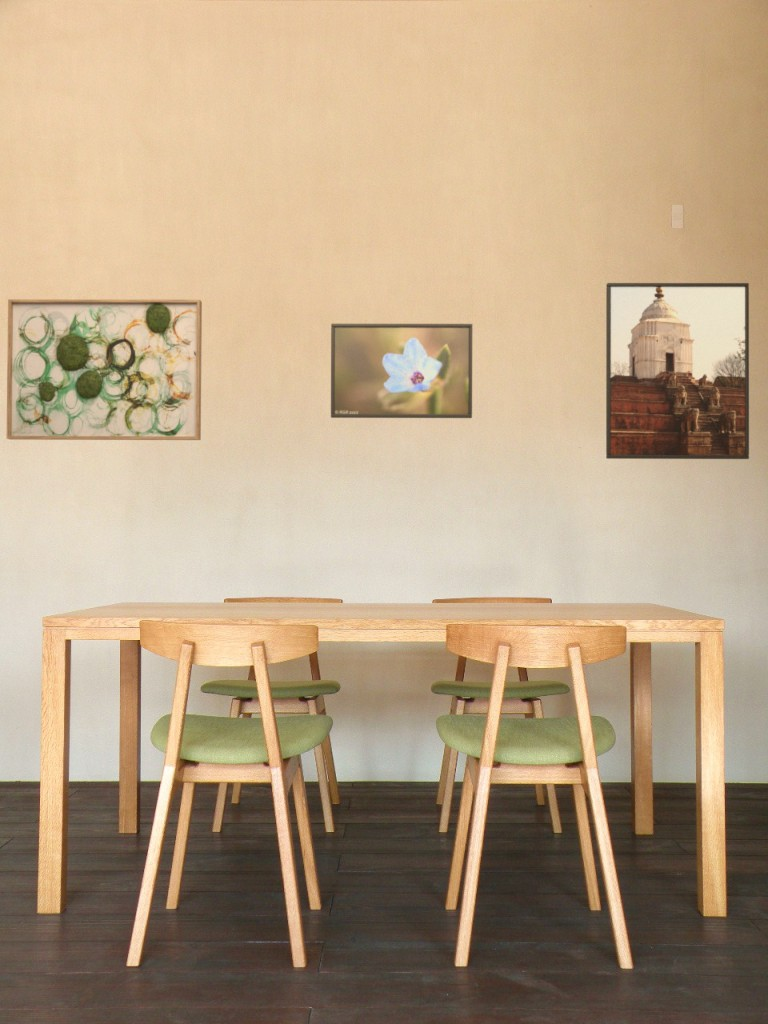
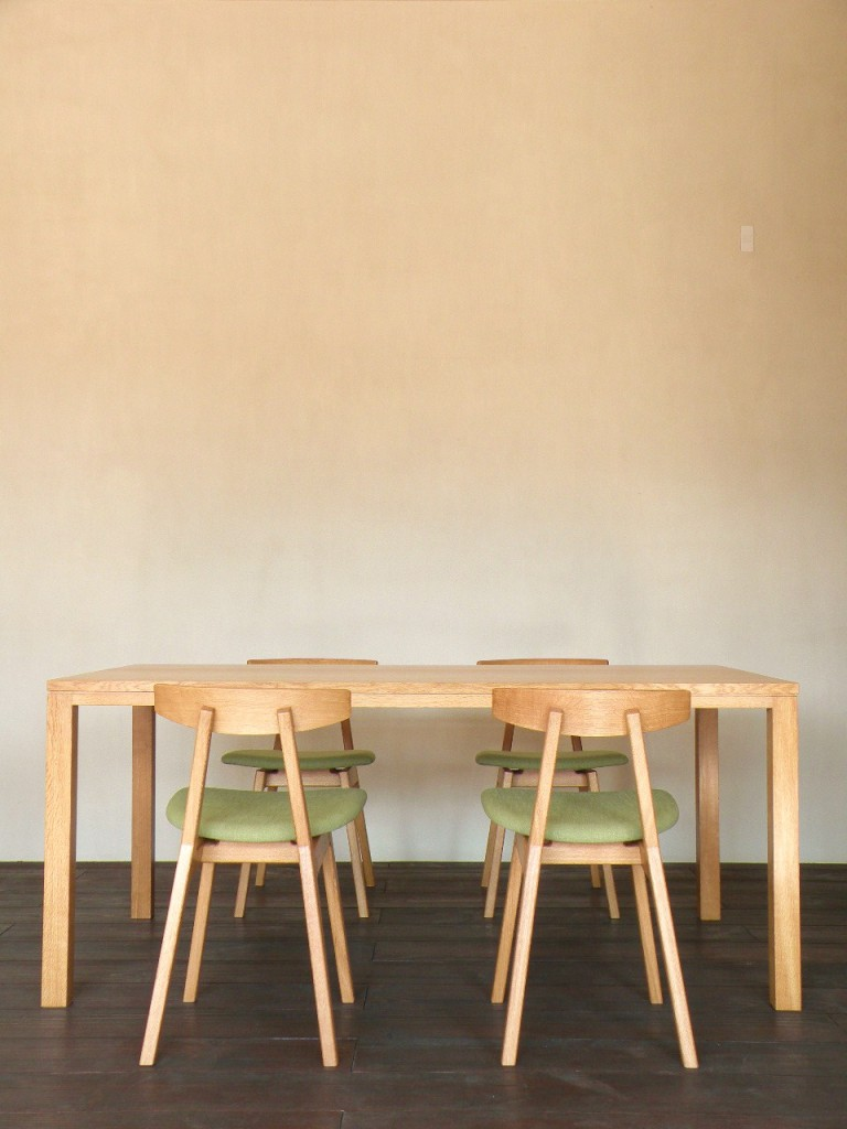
- wall art (103, 369)
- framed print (677, 371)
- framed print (401, 370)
